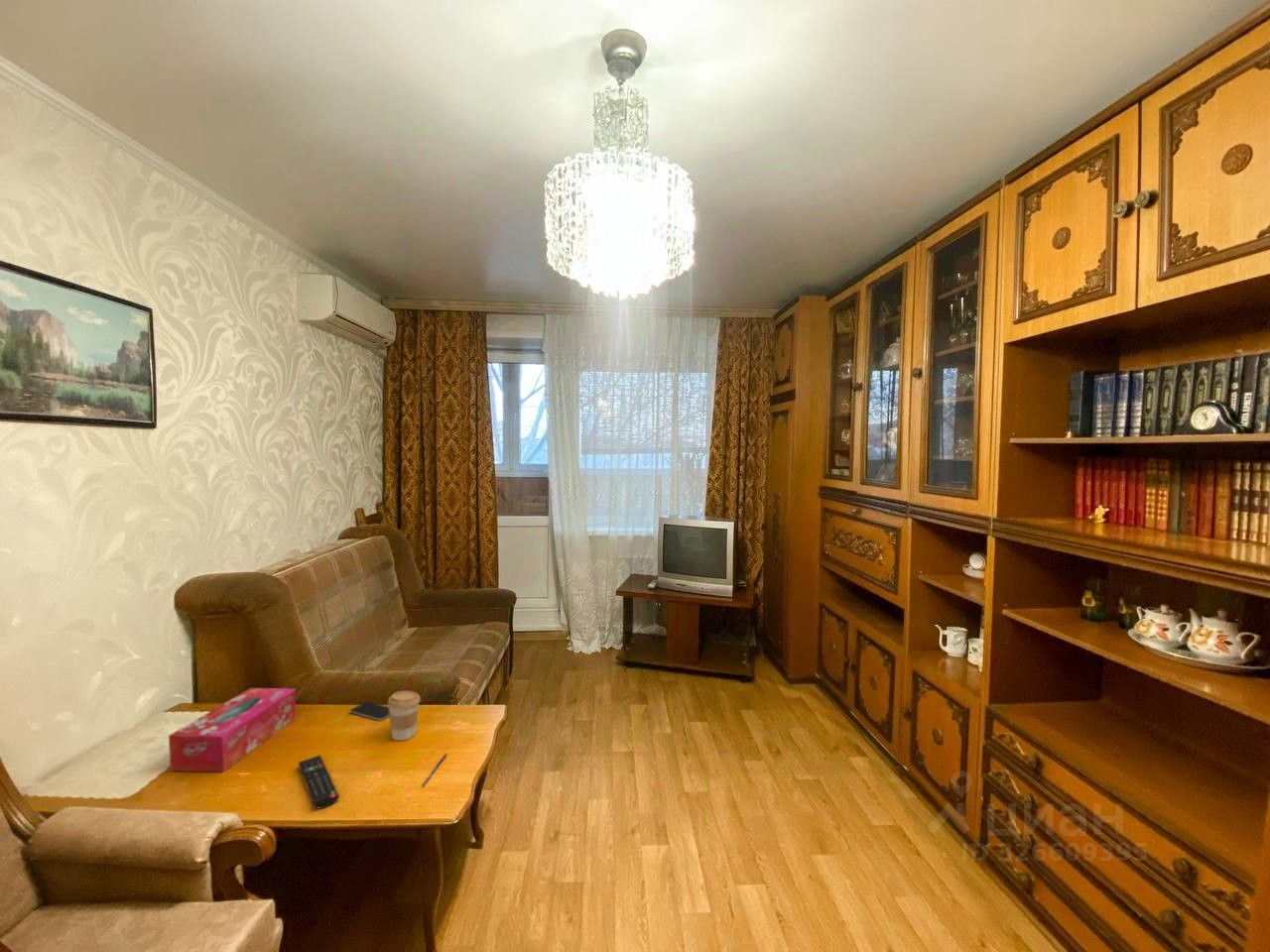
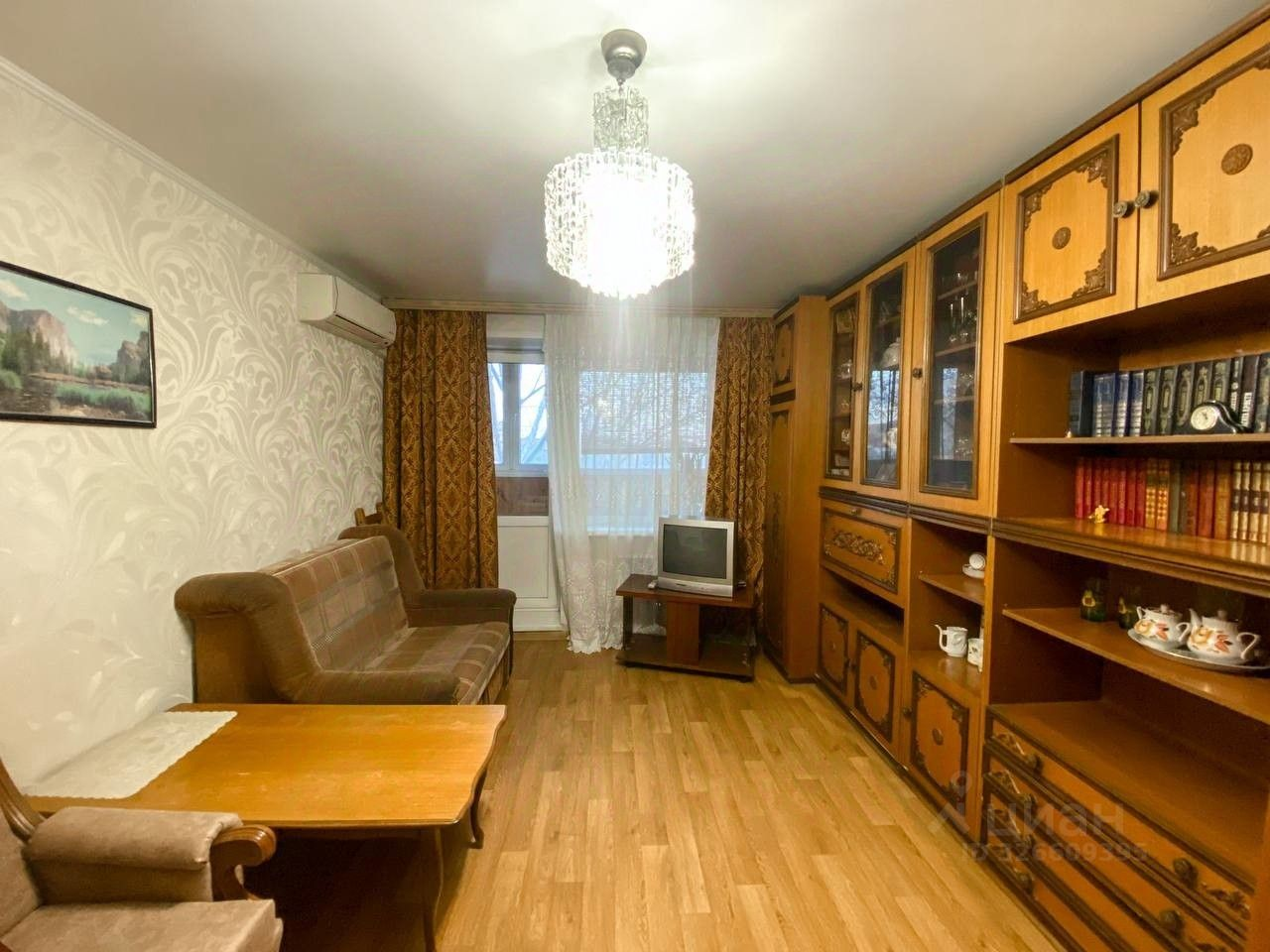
- smartphone (373, 710)
- pen (435, 769)
- coffee cup (404, 714)
- tissue box (238, 726)
- remote control (318, 780)
